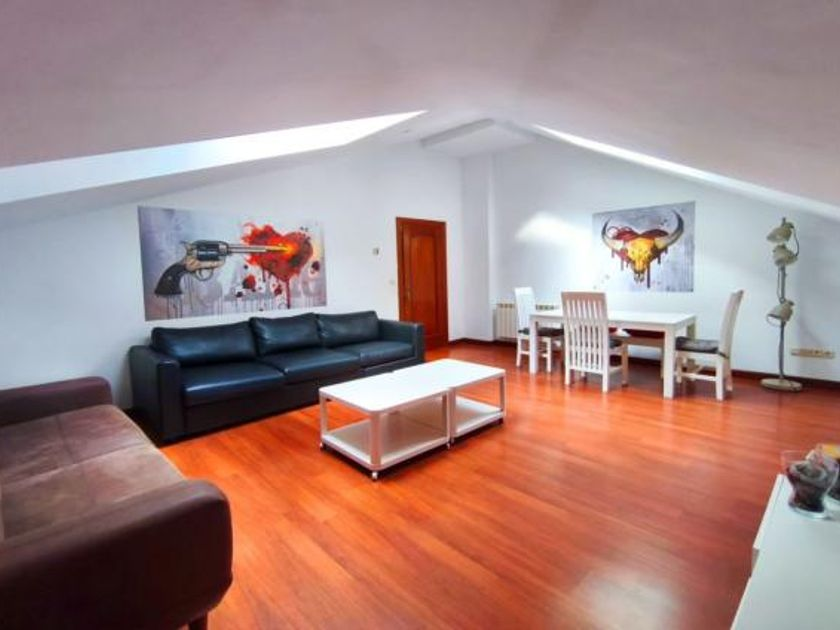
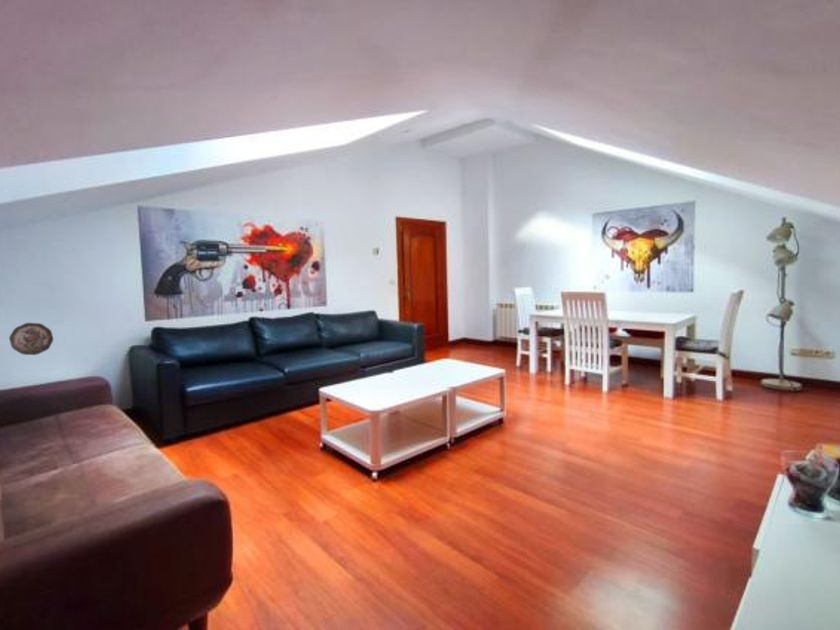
+ decorative plate (31, 338)
